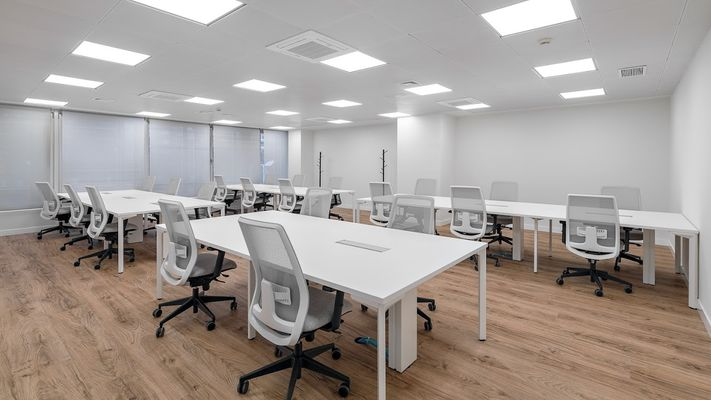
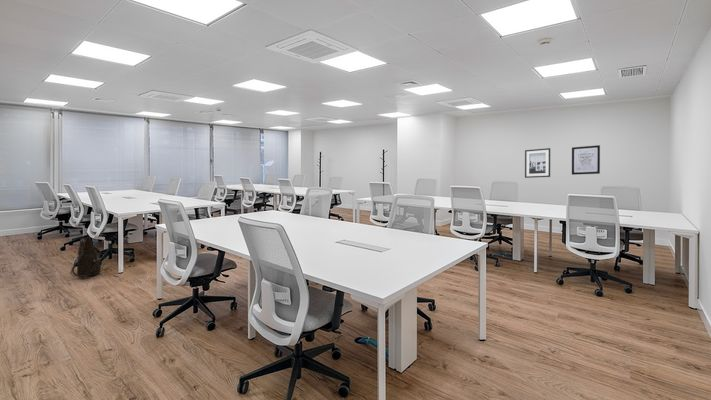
+ wall art (585, 160)
+ shoulder bag (89, 256)
+ wall art (537, 163)
